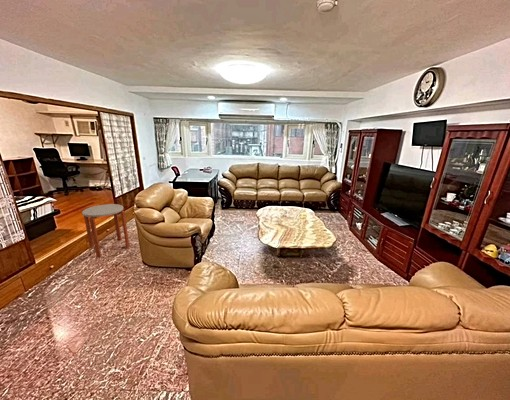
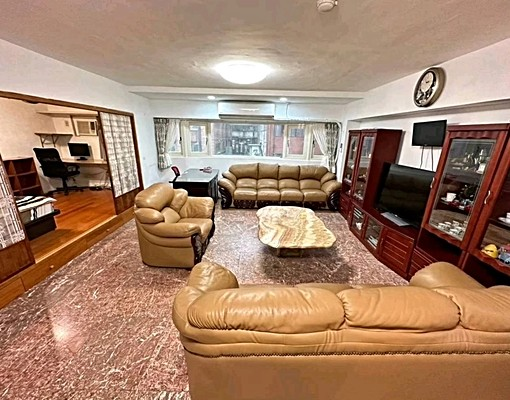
- side table (115, 226)
